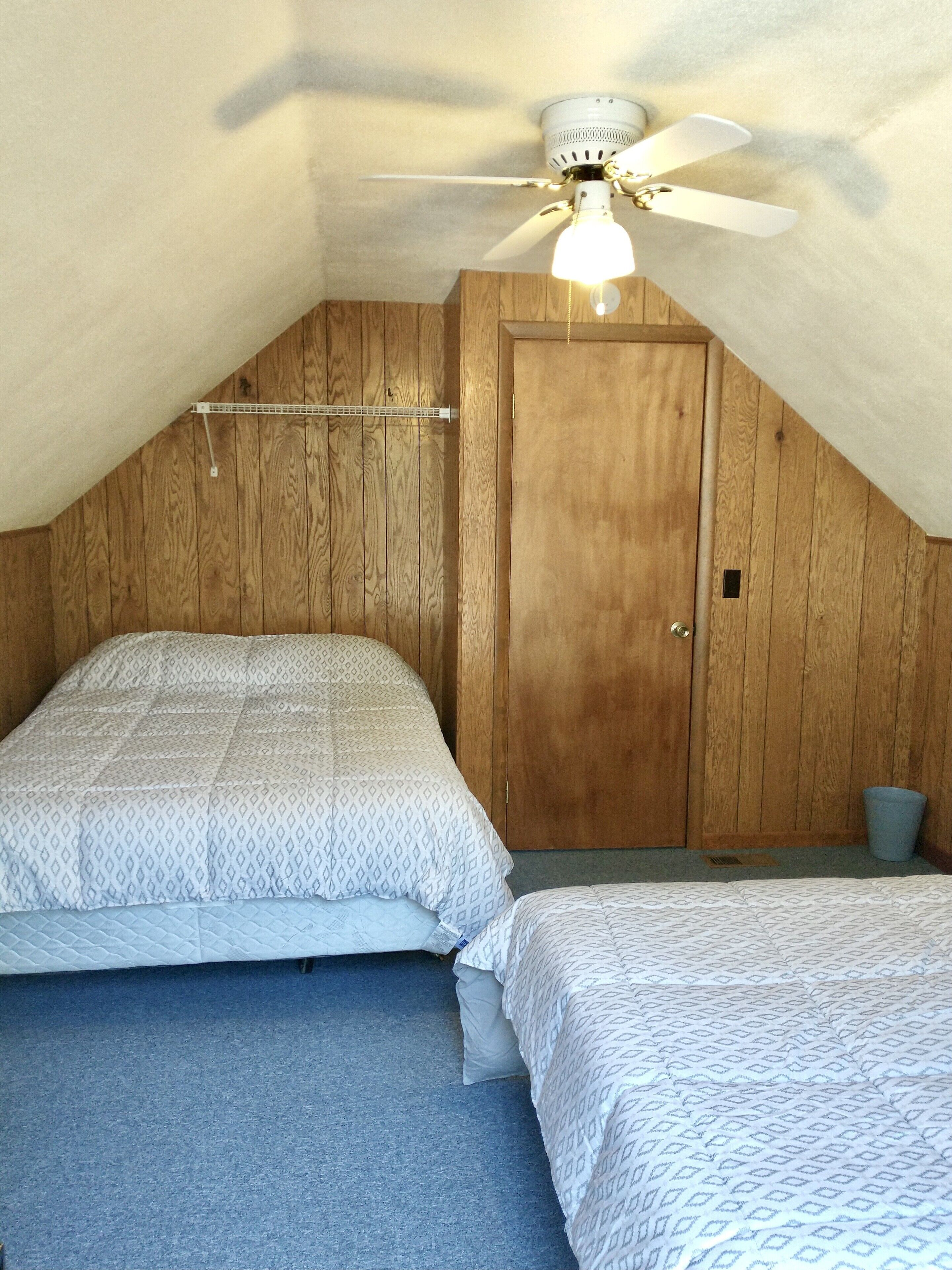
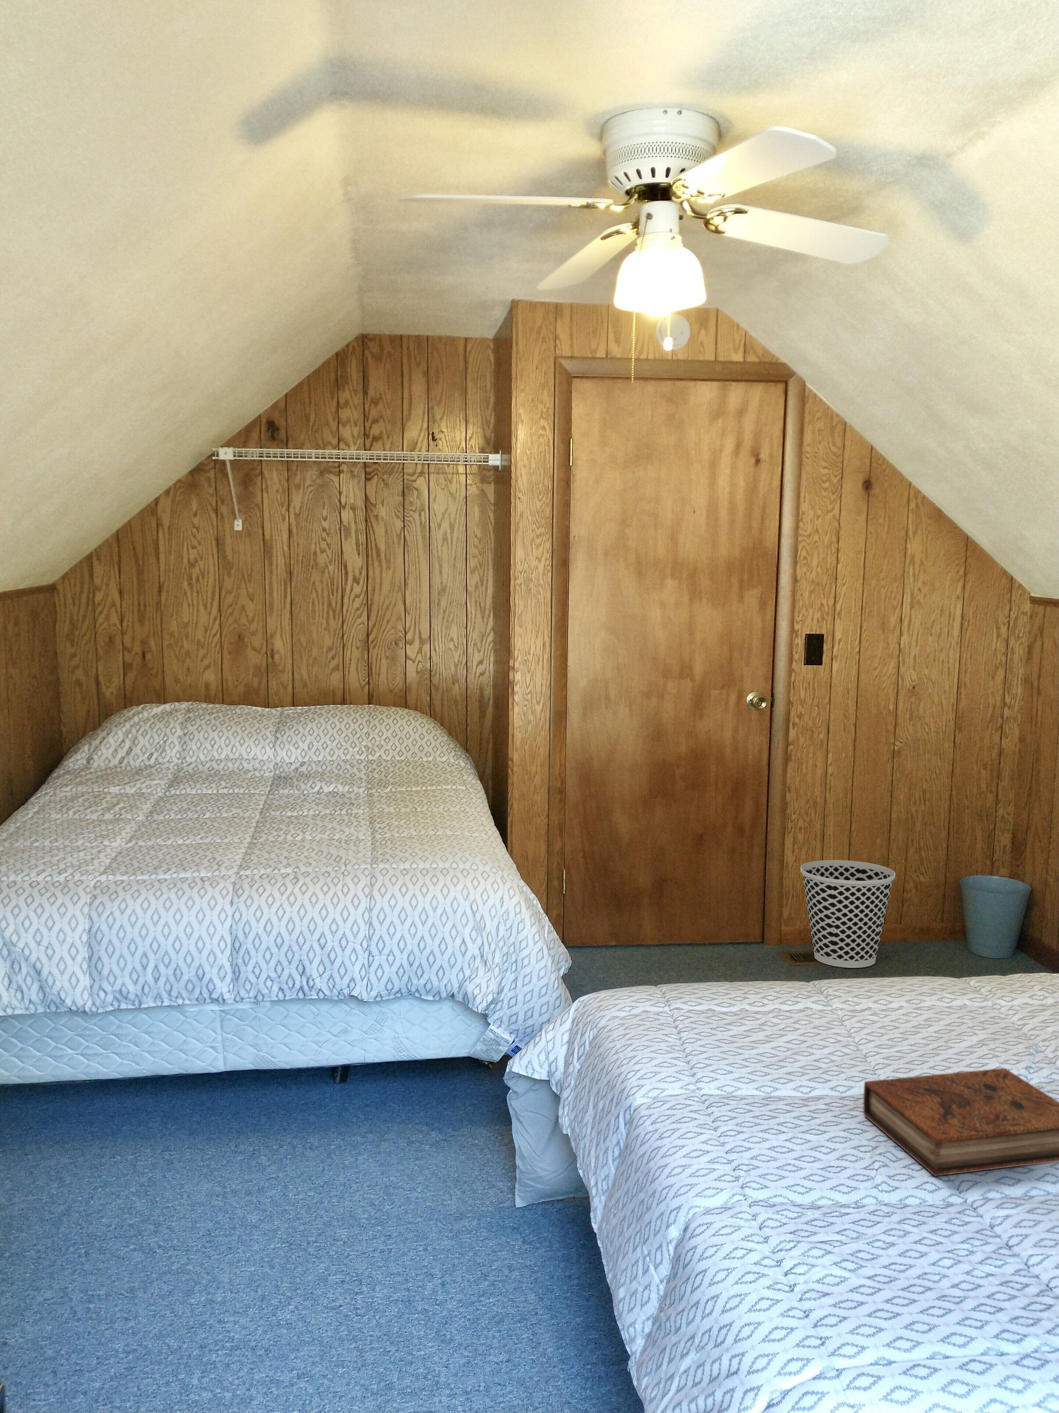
+ book (971, 1117)
+ wastebasket (845, 915)
